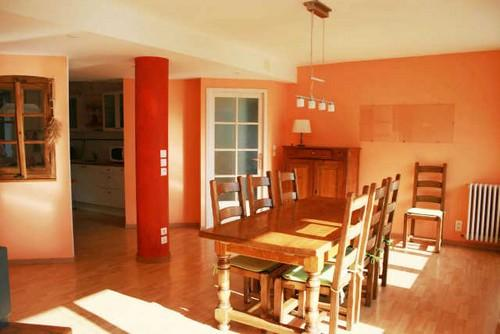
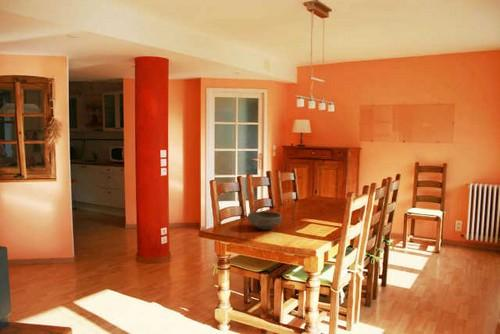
+ bowl (264, 221)
